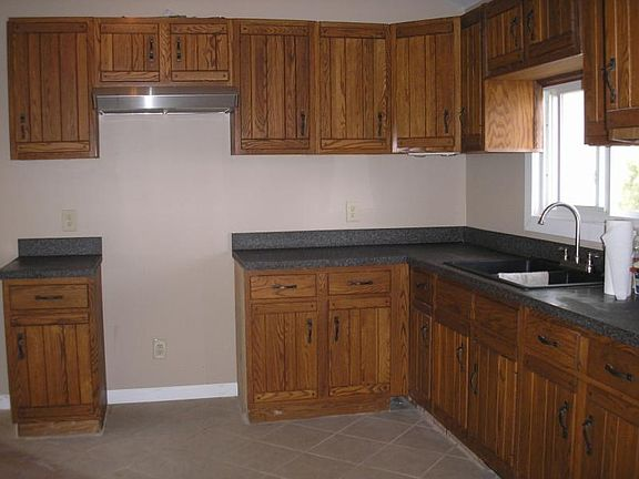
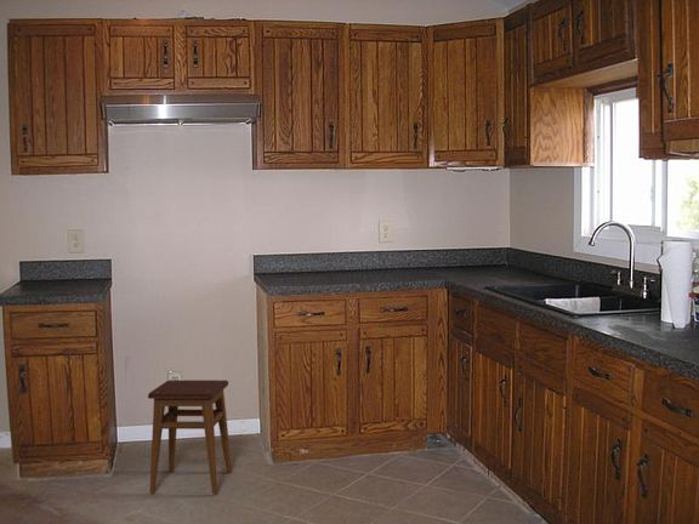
+ stool (191, 428)
